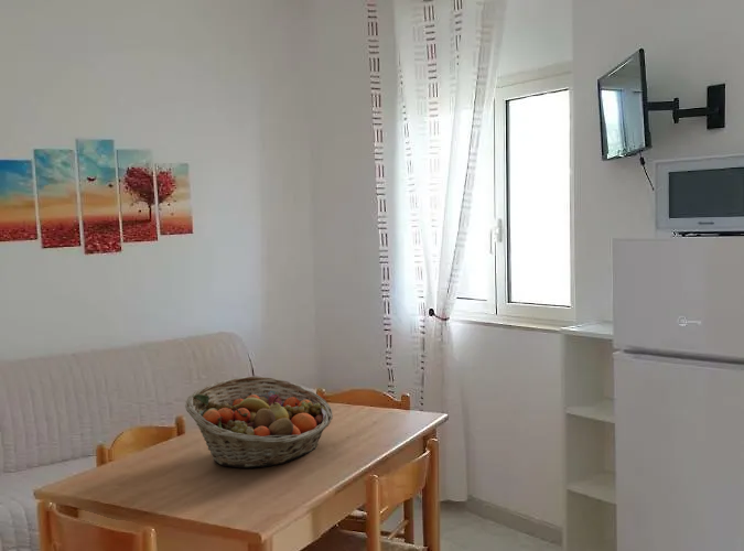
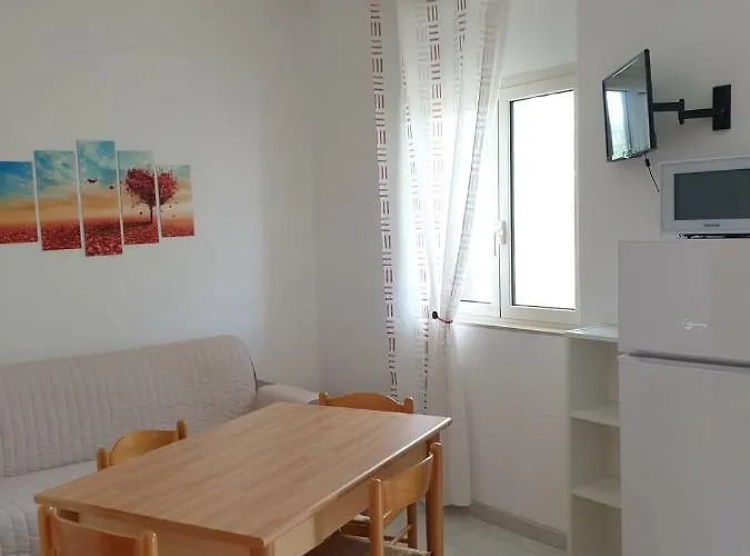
- fruit basket (261, 419)
